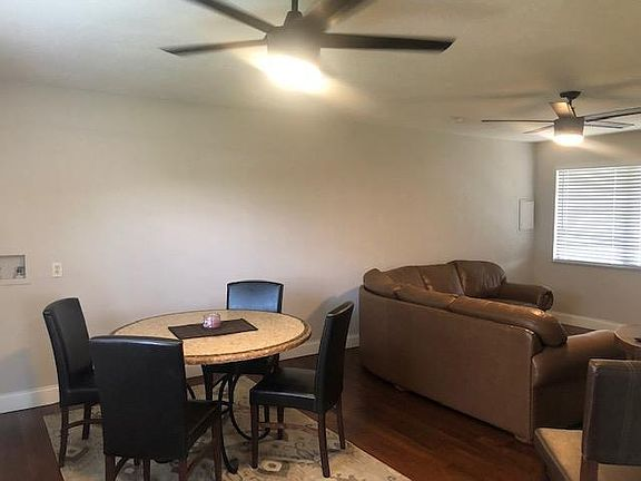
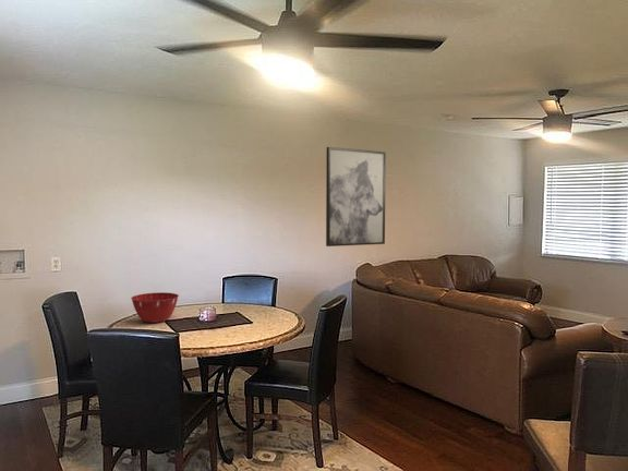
+ wall art (357, 197)
+ mixing bowl (155, 307)
